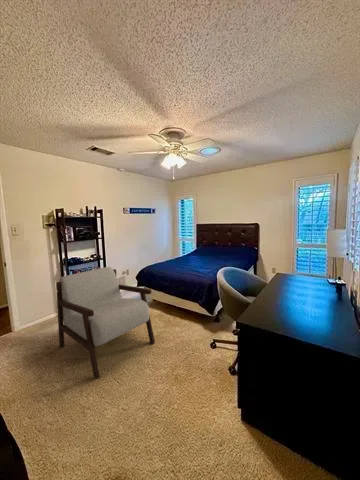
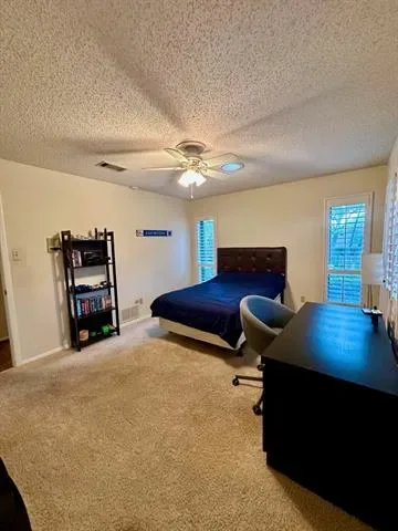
- armchair (104, 310)
